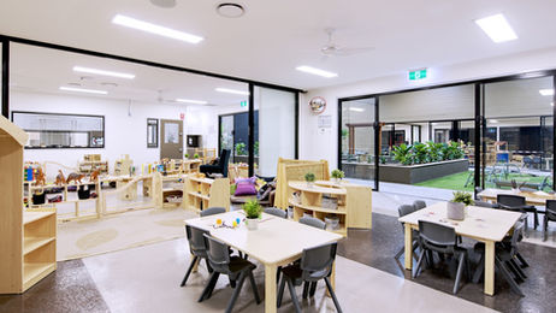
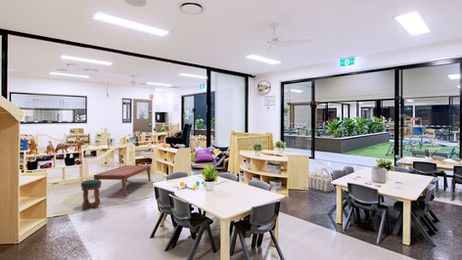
+ stool (88, 192)
+ coffee table (125, 179)
+ basket (321, 178)
